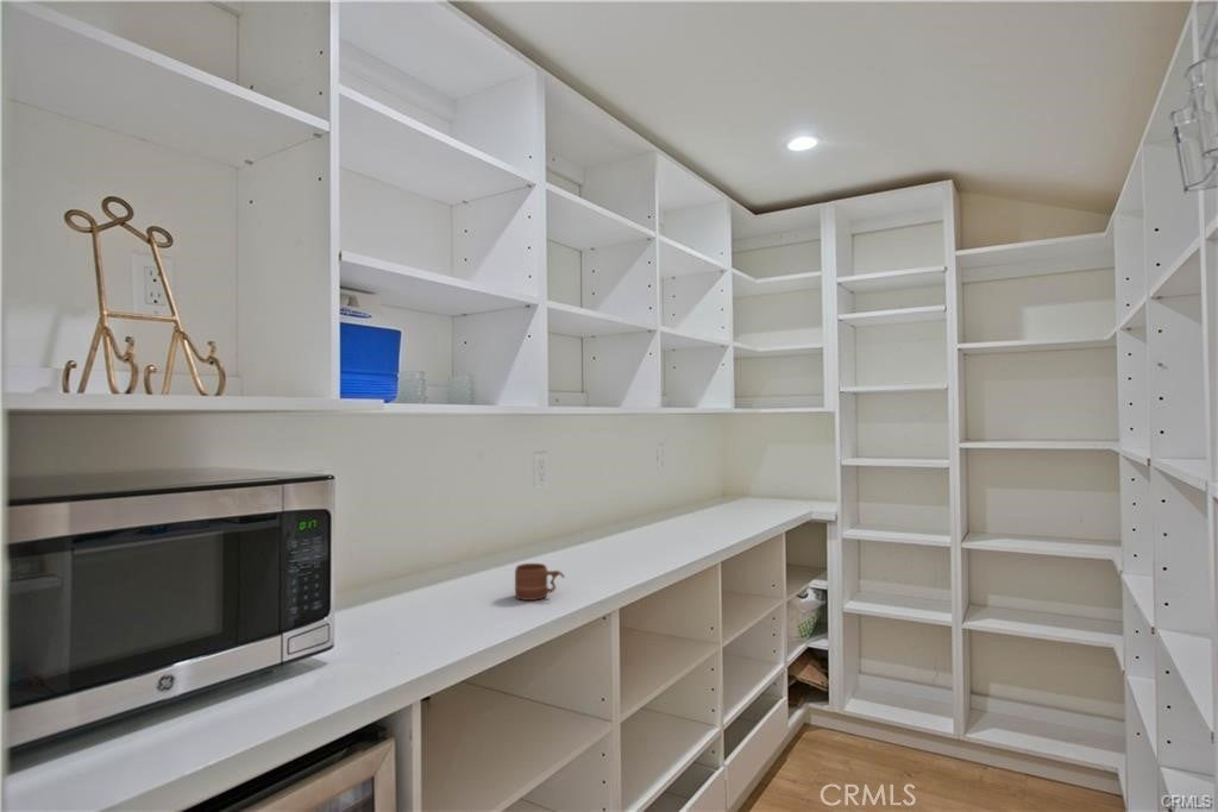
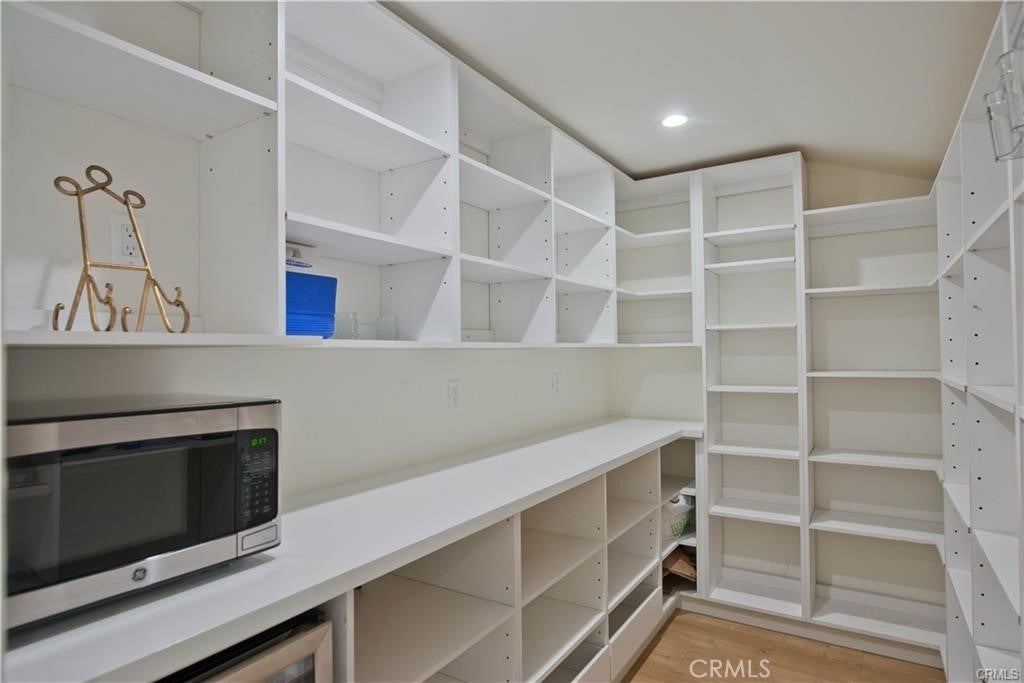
- mug (539, 581)
